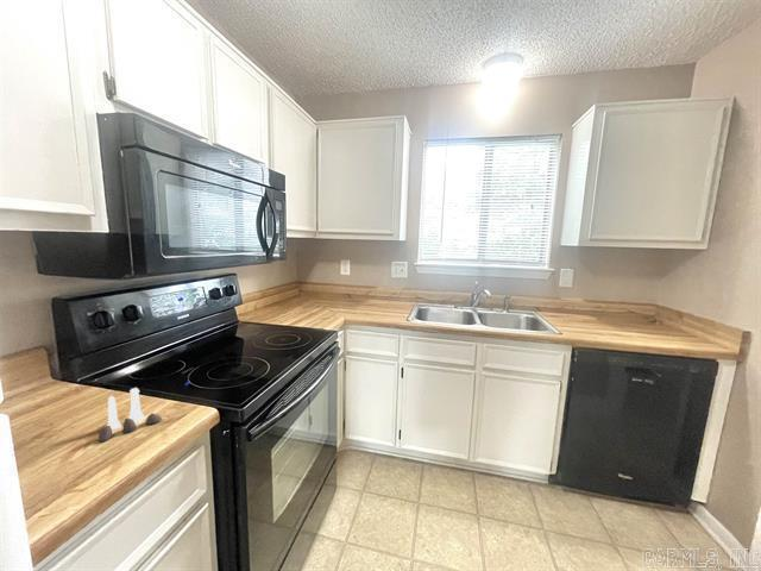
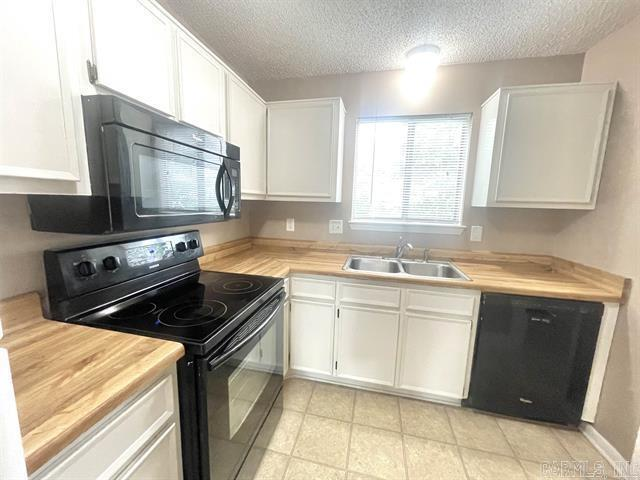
- salt and pepper shaker set (131, 409)
